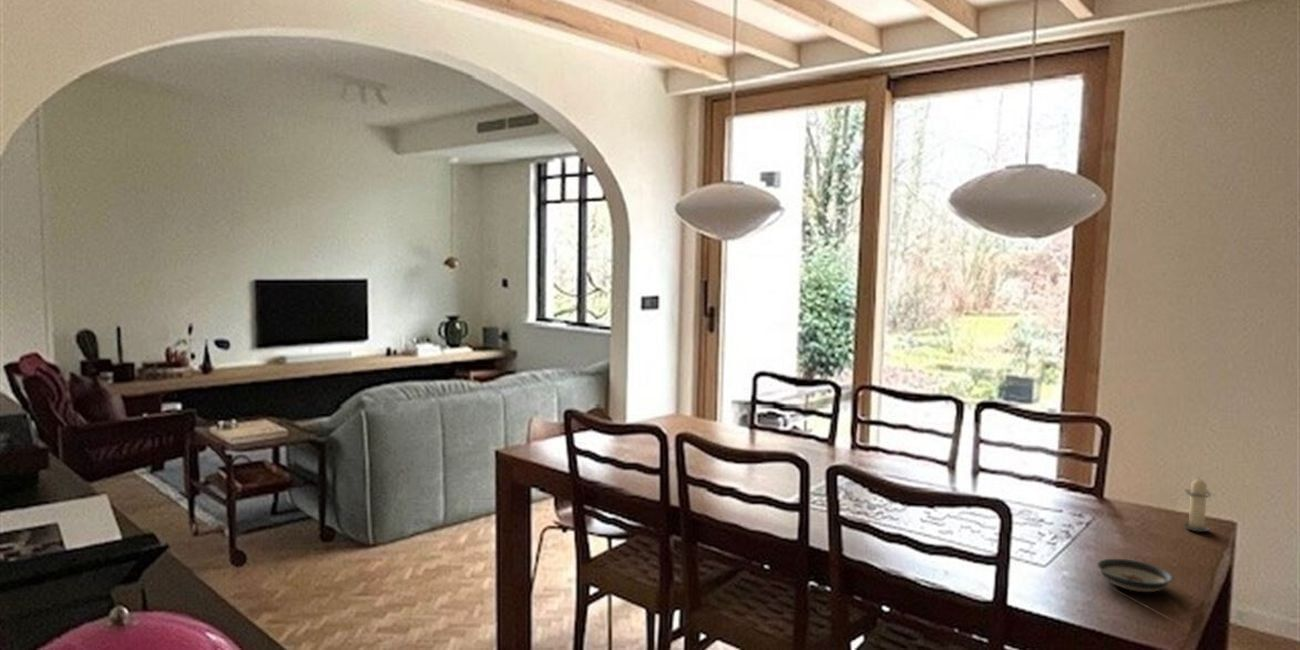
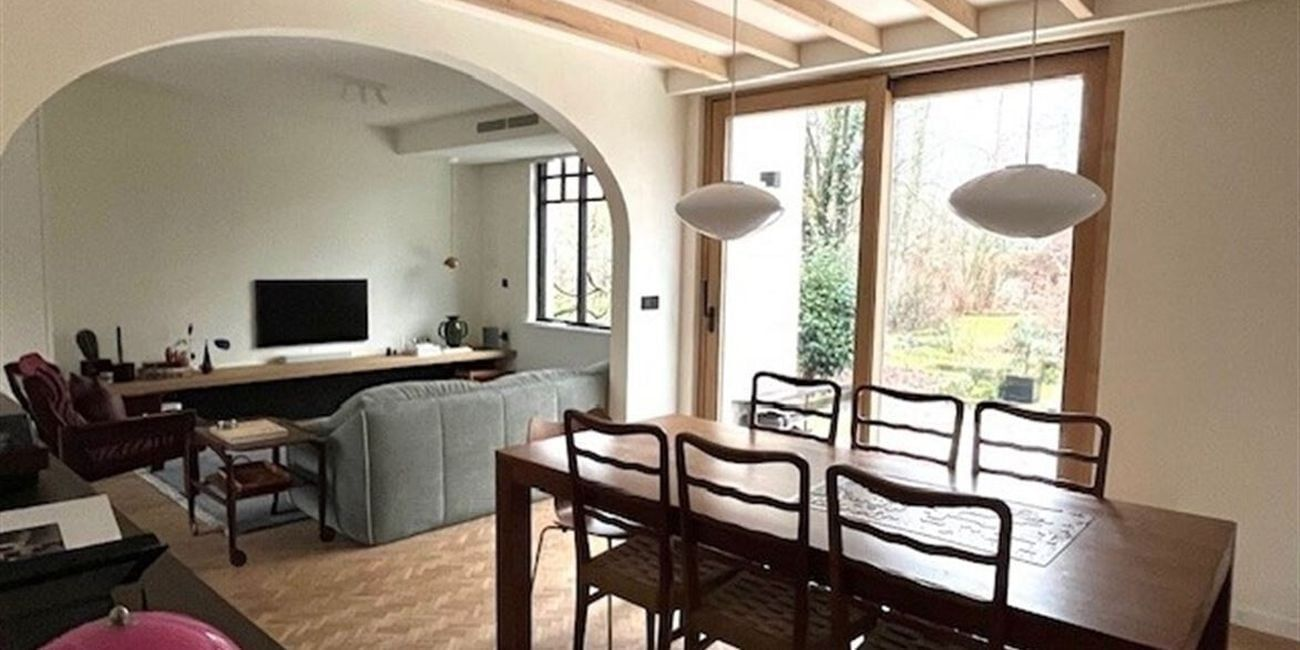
- saucer (1133, 578)
- candle (1198, 502)
